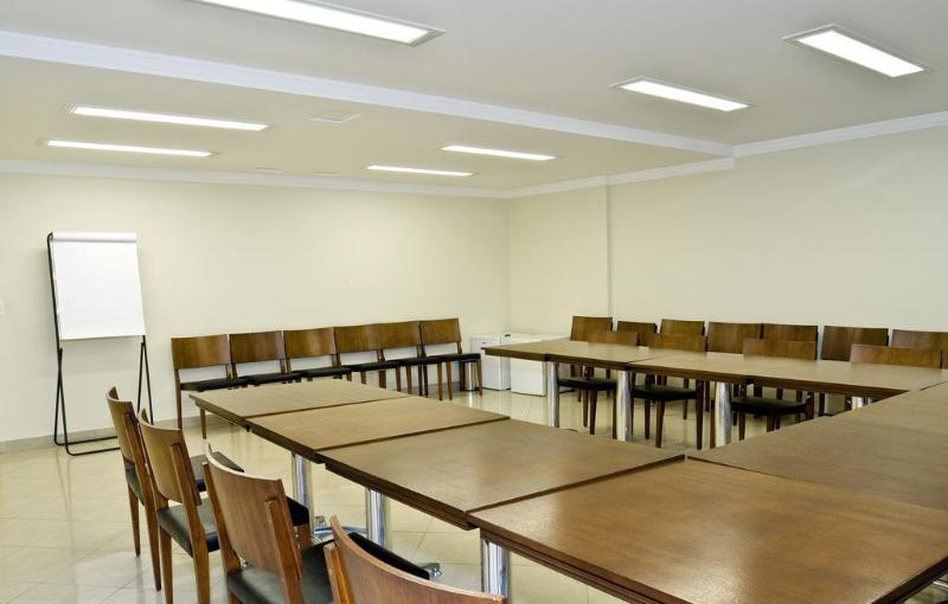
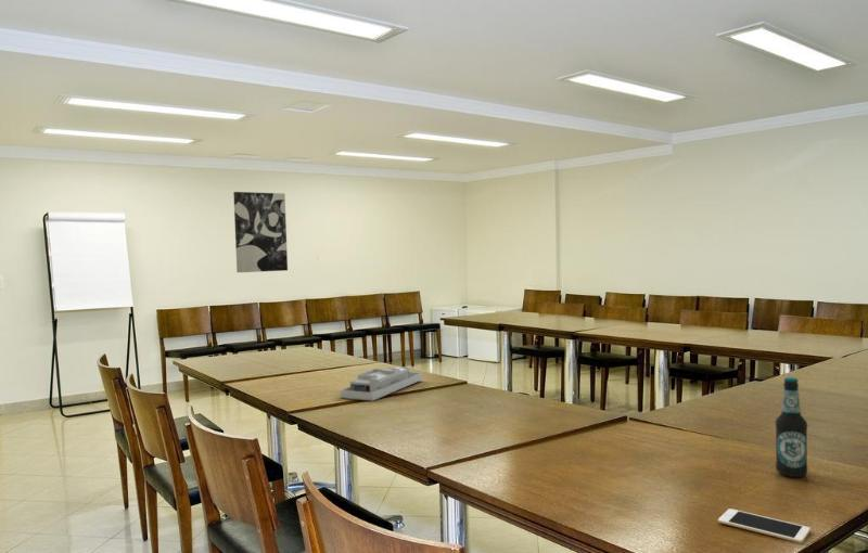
+ bottle (791, 426)
+ desk organizer (383, 378)
+ wall art (260, 232)
+ cell phone (763, 525)
